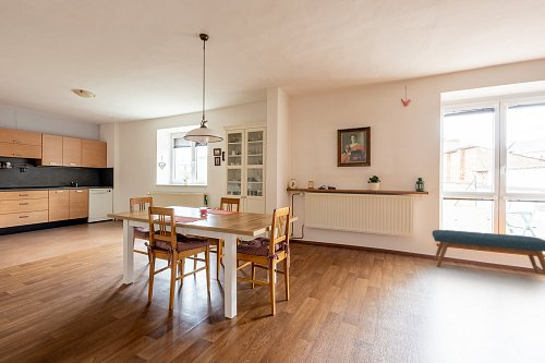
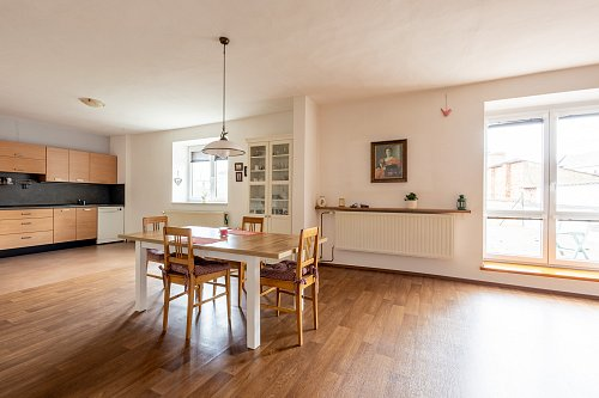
- bench (486, 250)
